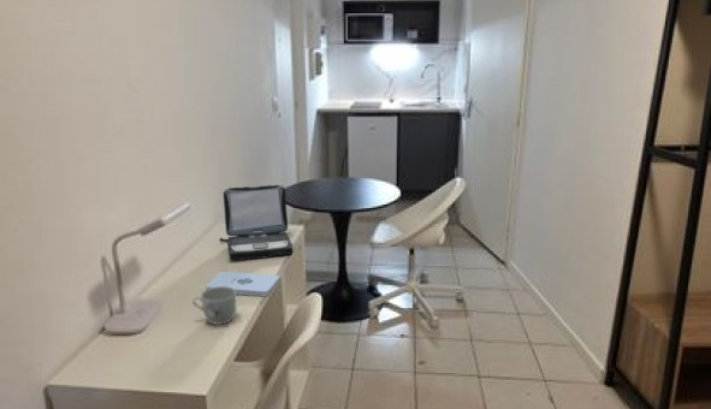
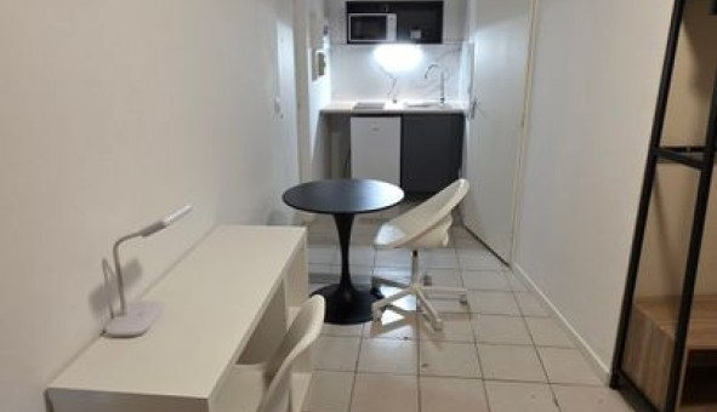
- laptop (256, 220)
- mug (214, 306)
- notepad (243, 283)
